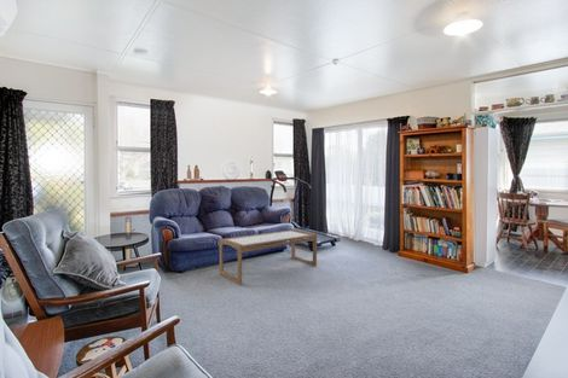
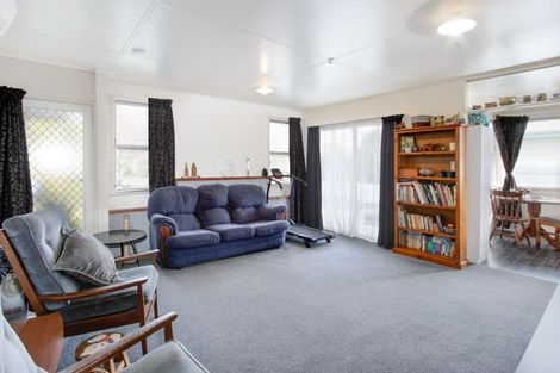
- coffee table (266, 248)
